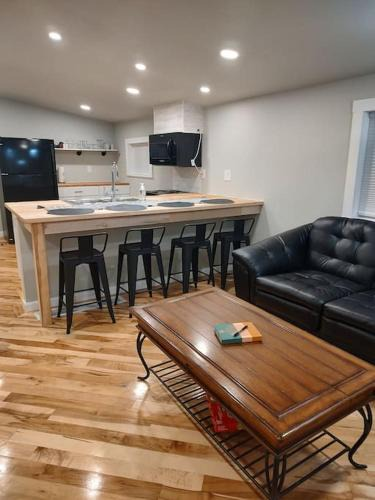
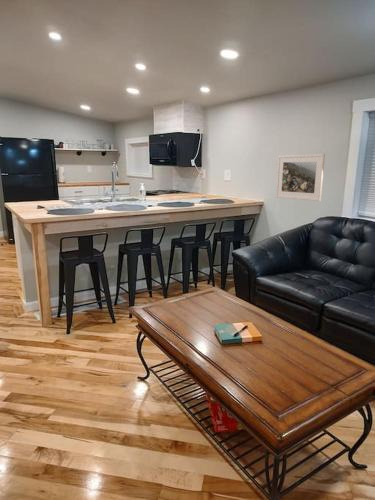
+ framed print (298, 177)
